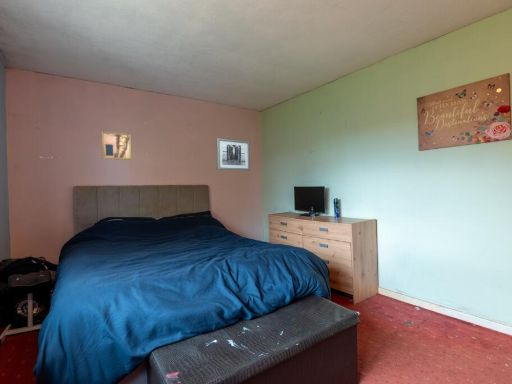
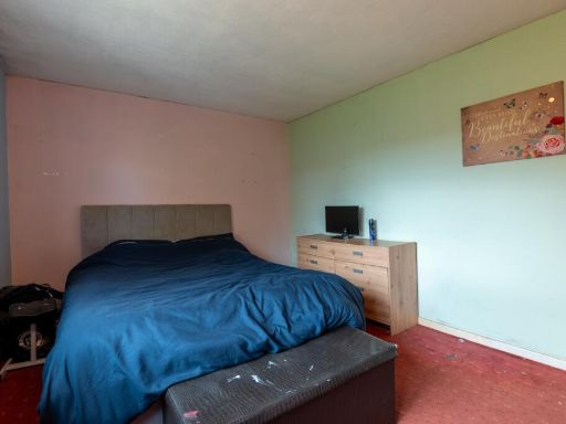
- wall art (233, 155)
- wall art (116, 146)
